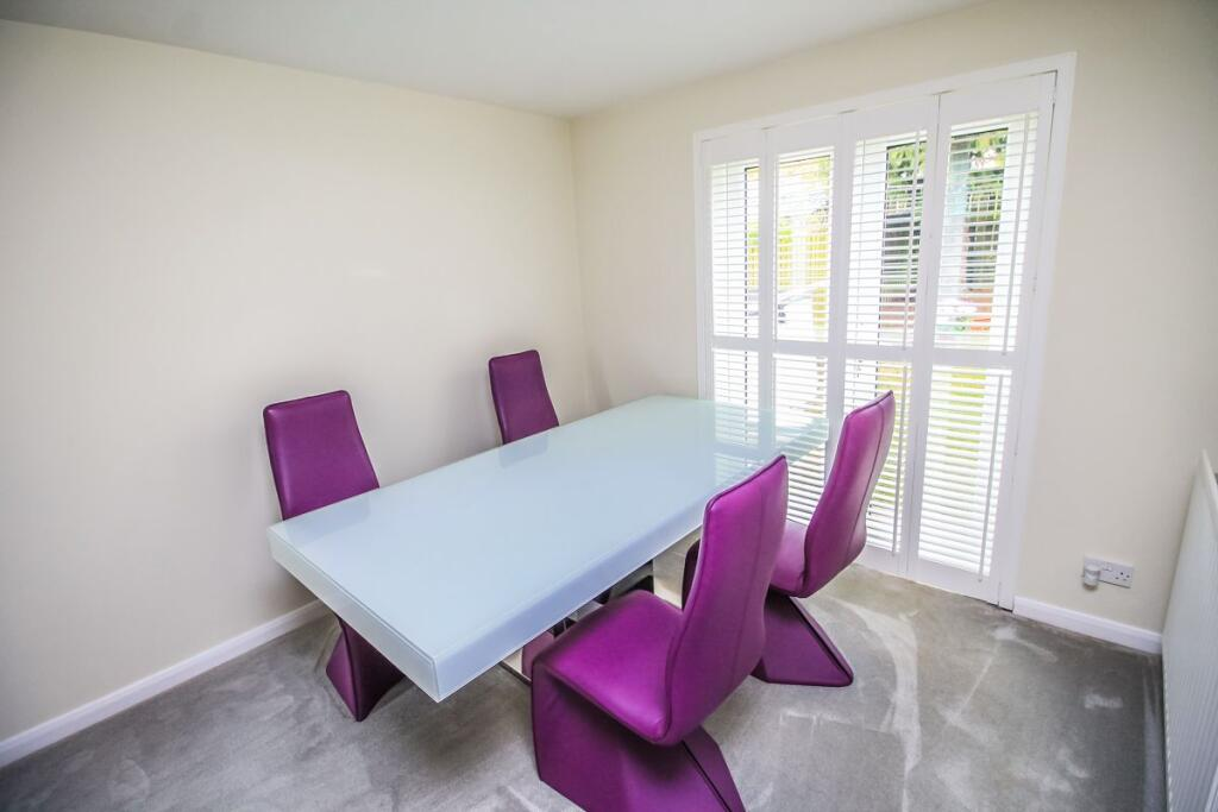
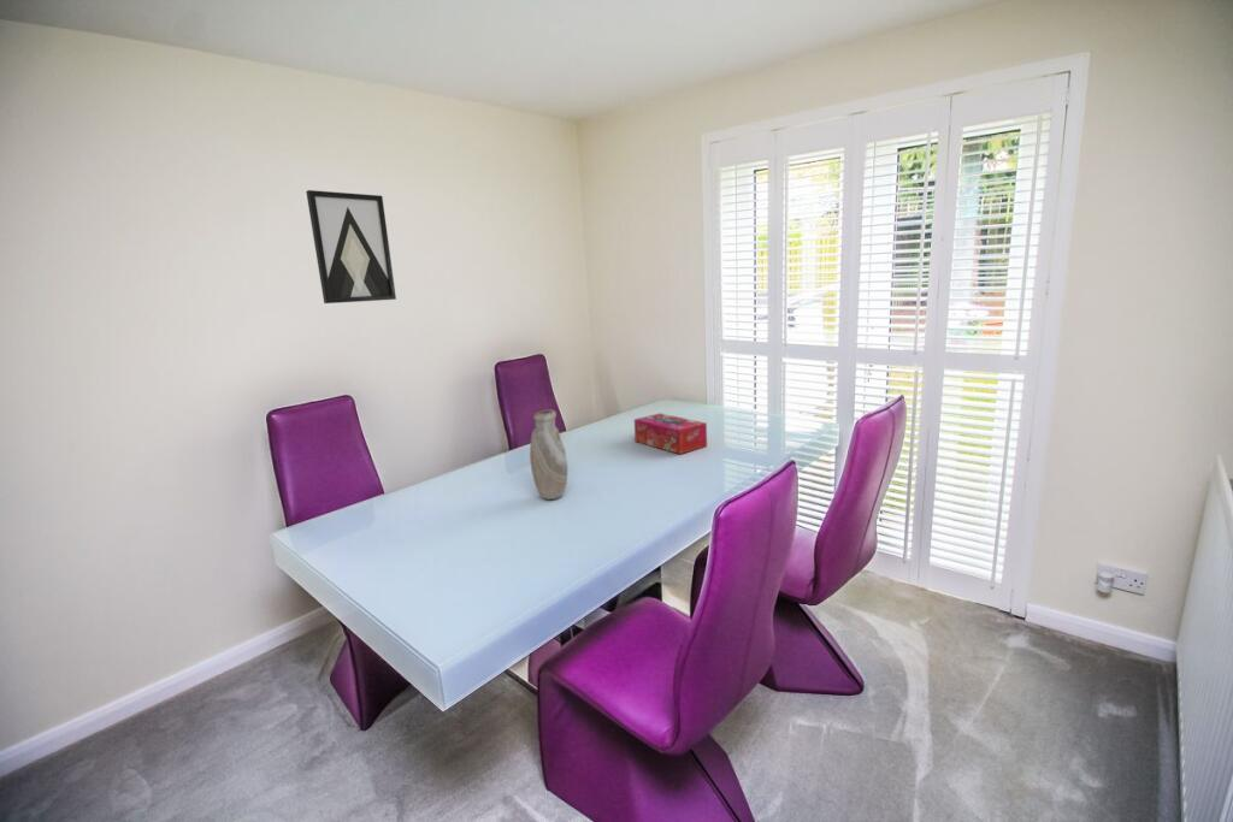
+ wall art (353, 248)
+ vase (548, 454)
+ tissue box (669, 432)
